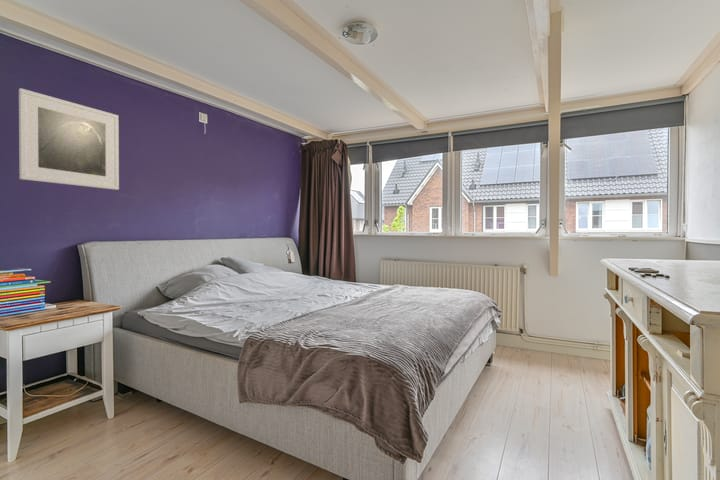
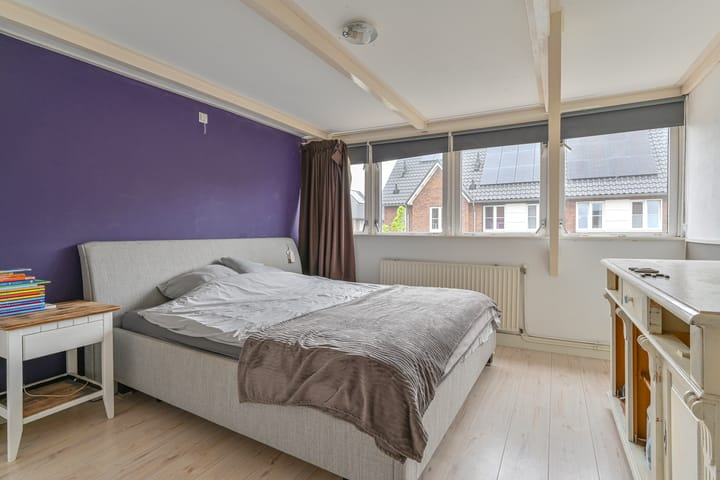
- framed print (73, 144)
